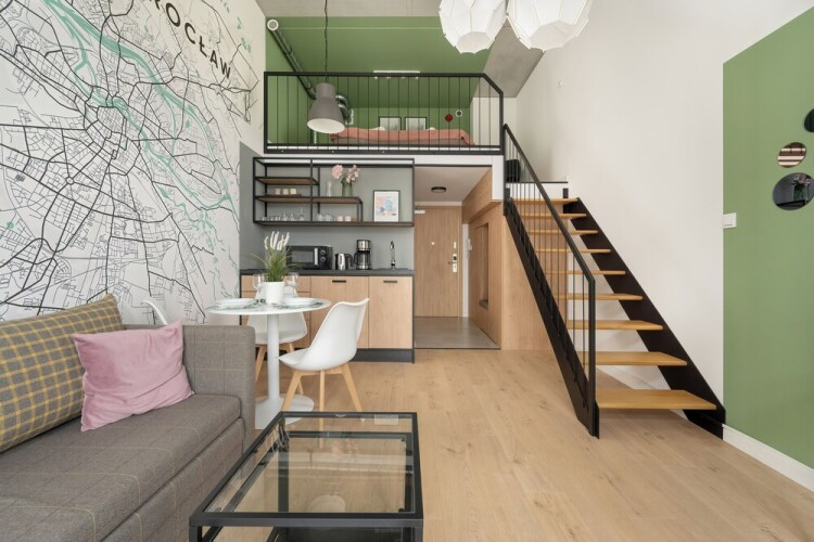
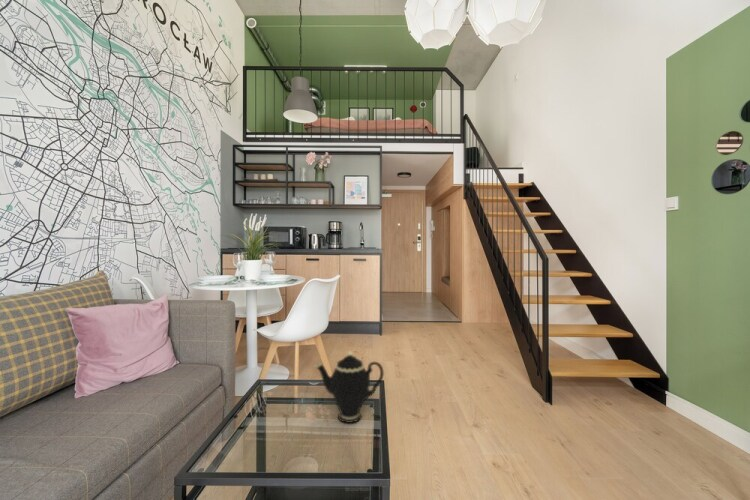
+ teapot (348, 383)
